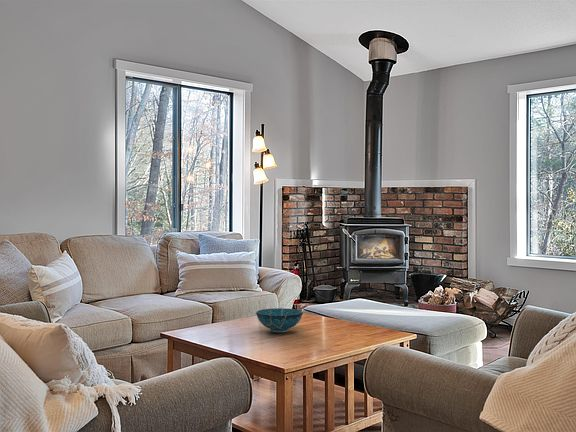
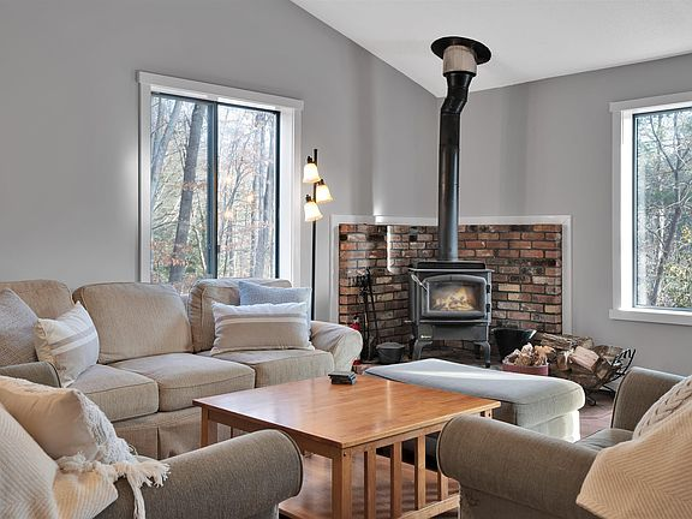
- decorative bowl (279, 321)
